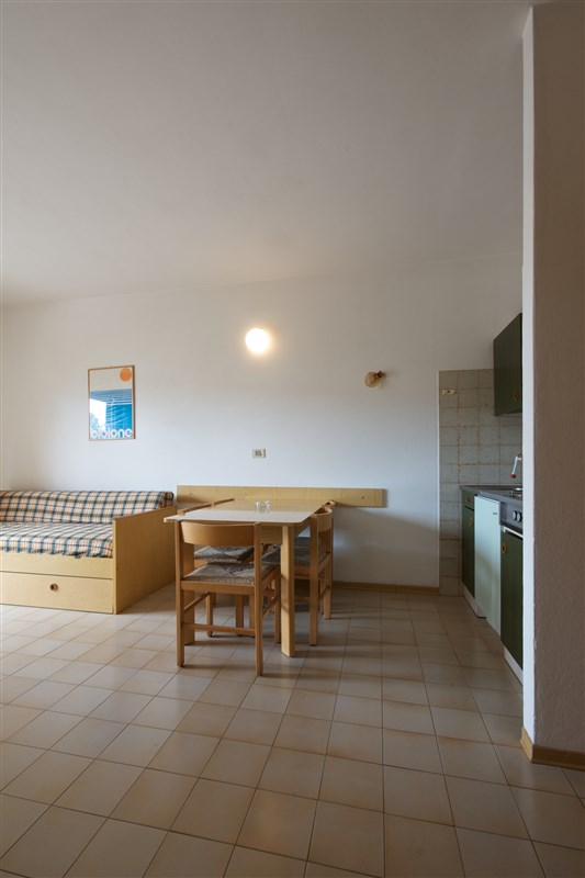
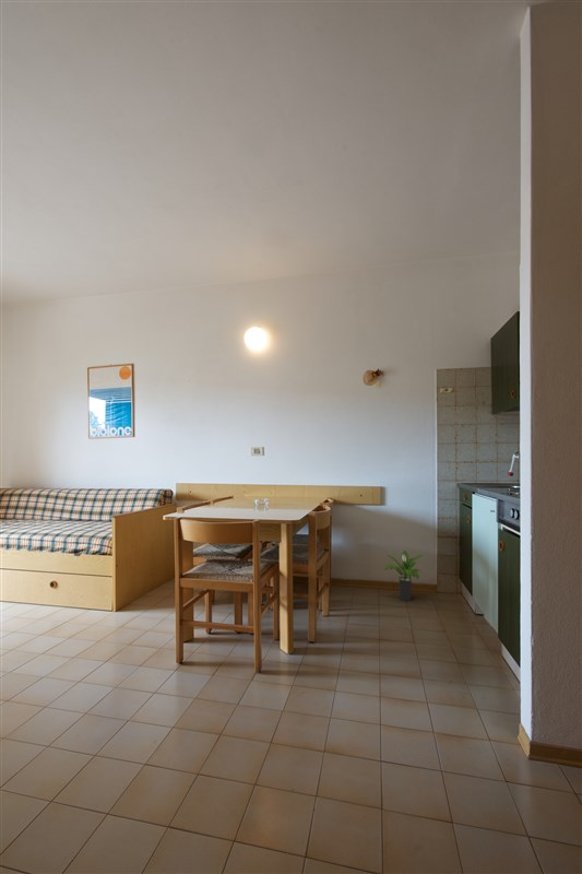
+ potted plant (404, 576)
